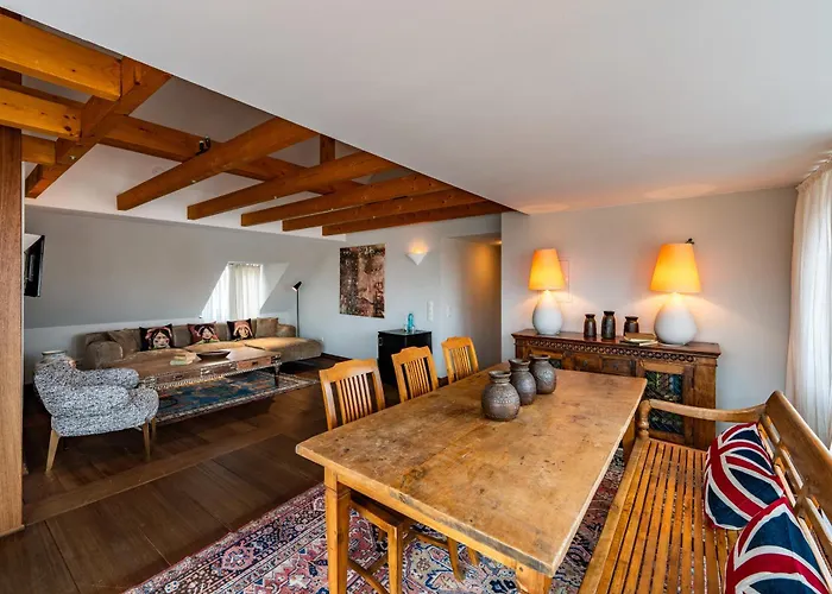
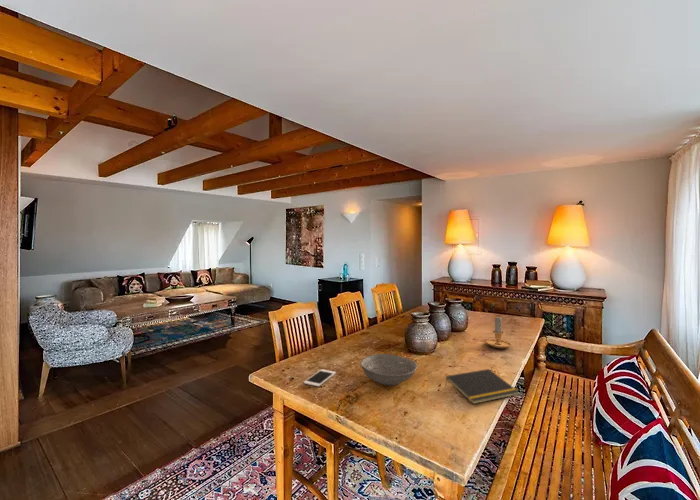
+ candle (499, 330)
+ bowl (388, 372)
+ notepad (481, 384)
+ cell phone (320, 377)
